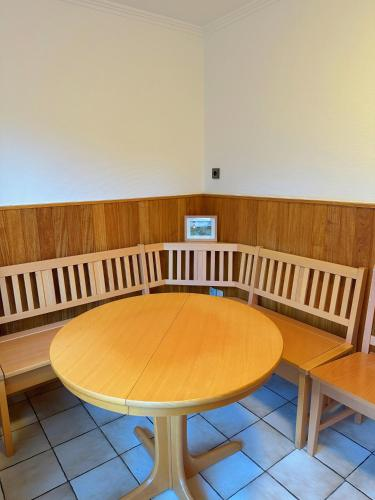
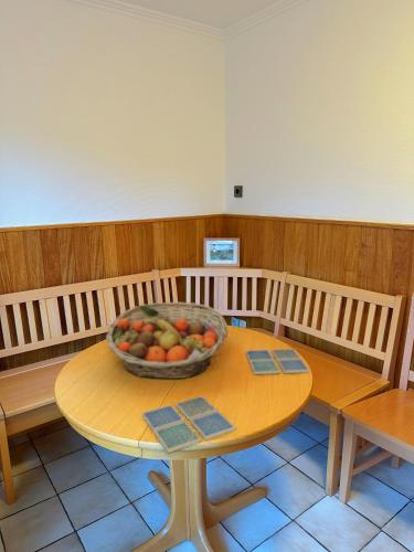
+ fruit basket (167, 338)
+ drink coaster (276, 360)
+ drink coaster (185, 422)
